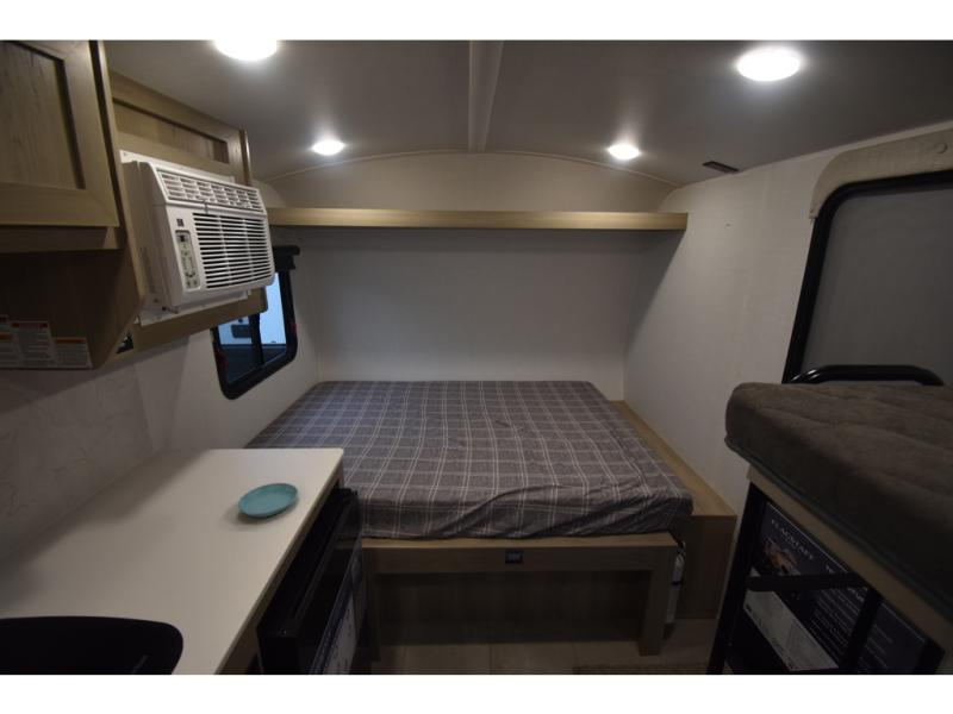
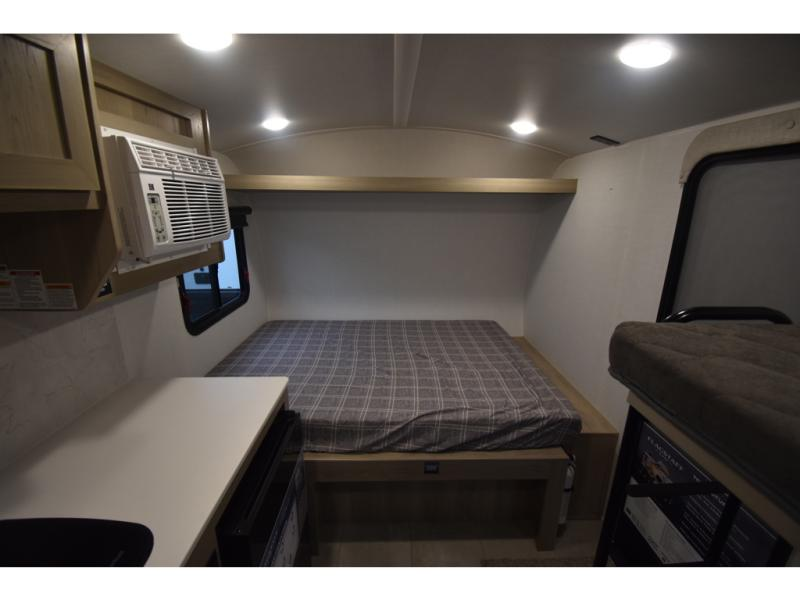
- saucer (269, 501)
